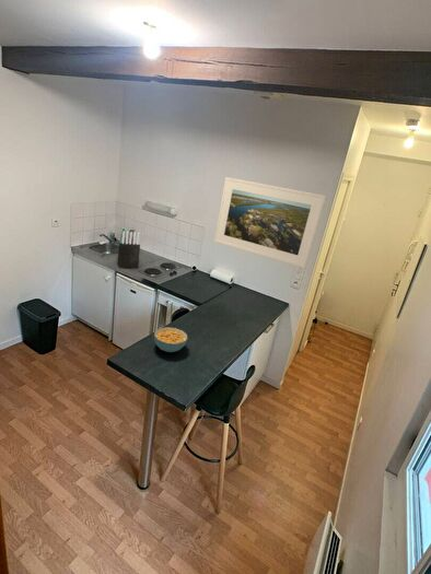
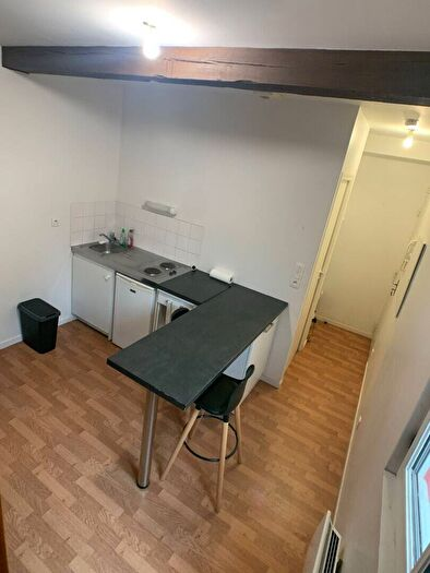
- cereal bowl (170, 342)
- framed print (264, 221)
- knife block (128, 248)
